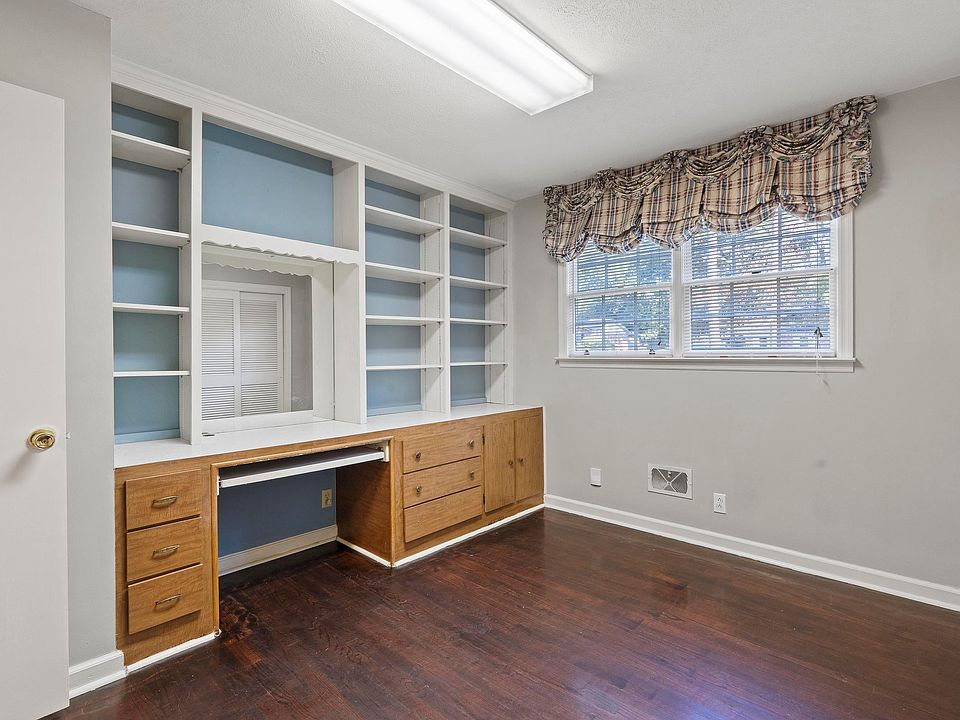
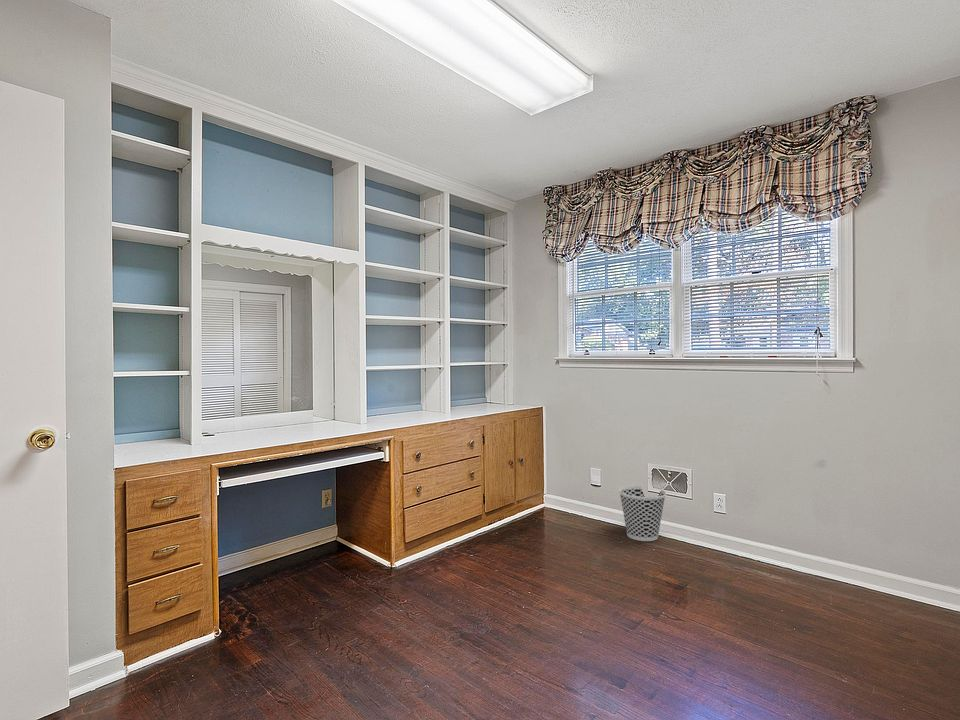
+ wastebasket (642, 513)
